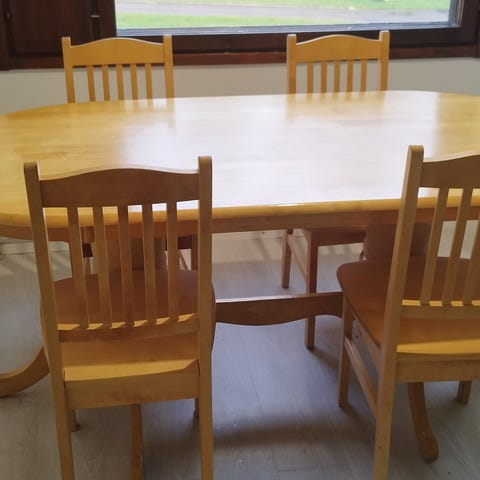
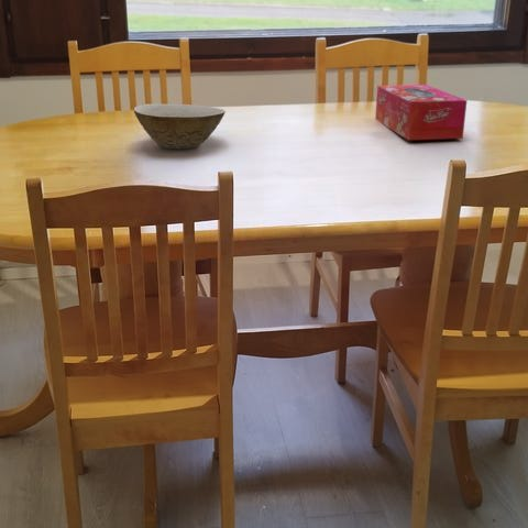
+ bowl (179, 125)
+ tissue box (417, 110)
